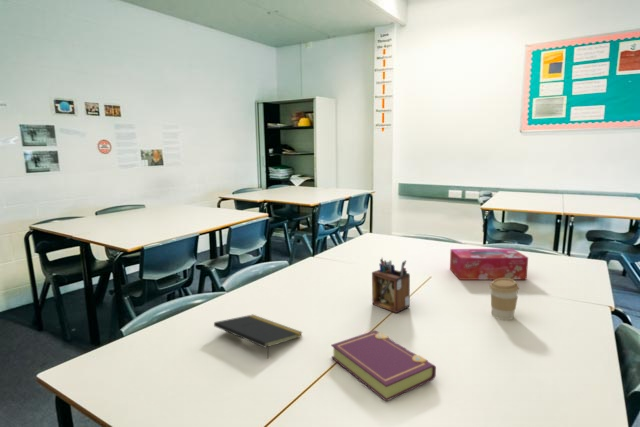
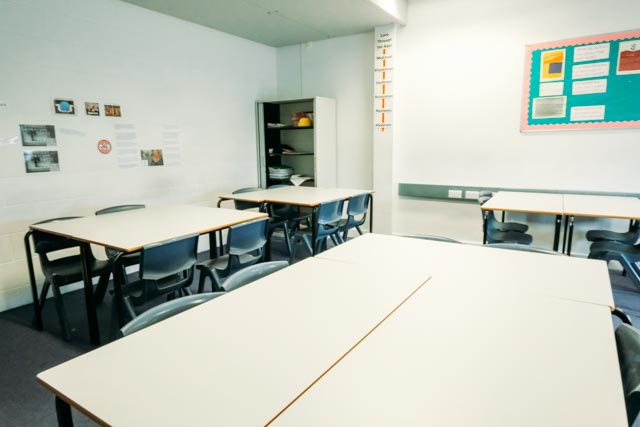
- tissue box (487, 263)
- coffee cup (503, 298)
- book (380, 359)
- notepad (258, 329)
- desk organizer (390, 283)
